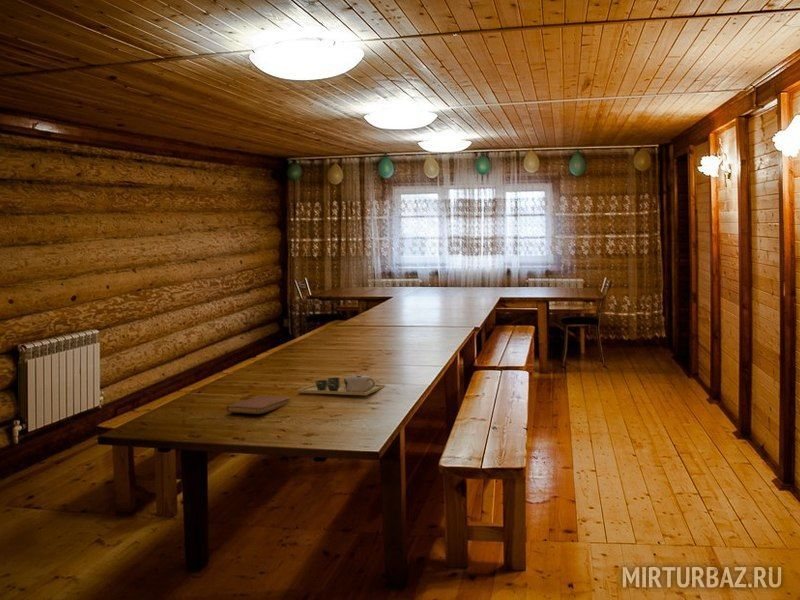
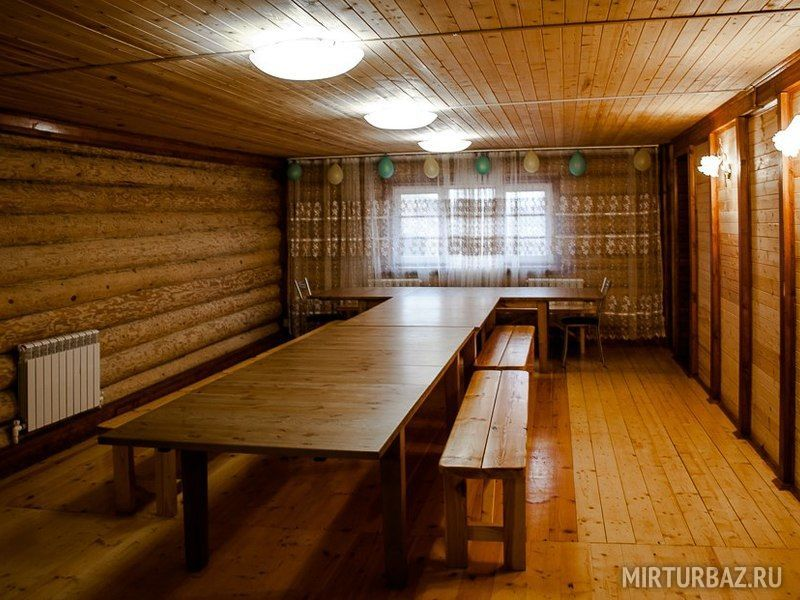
- tea set (342, 383)
- notebook (259, 404)
